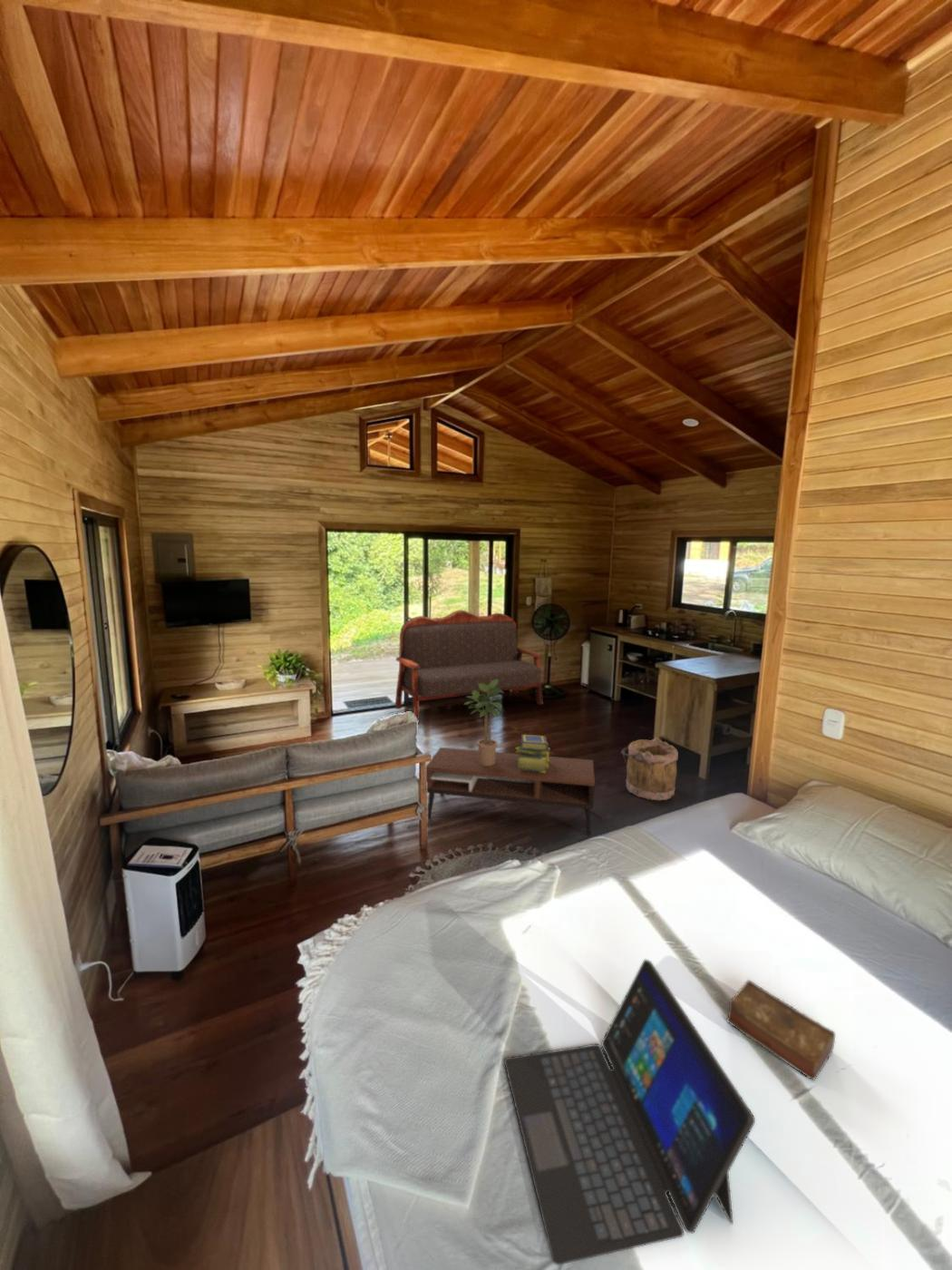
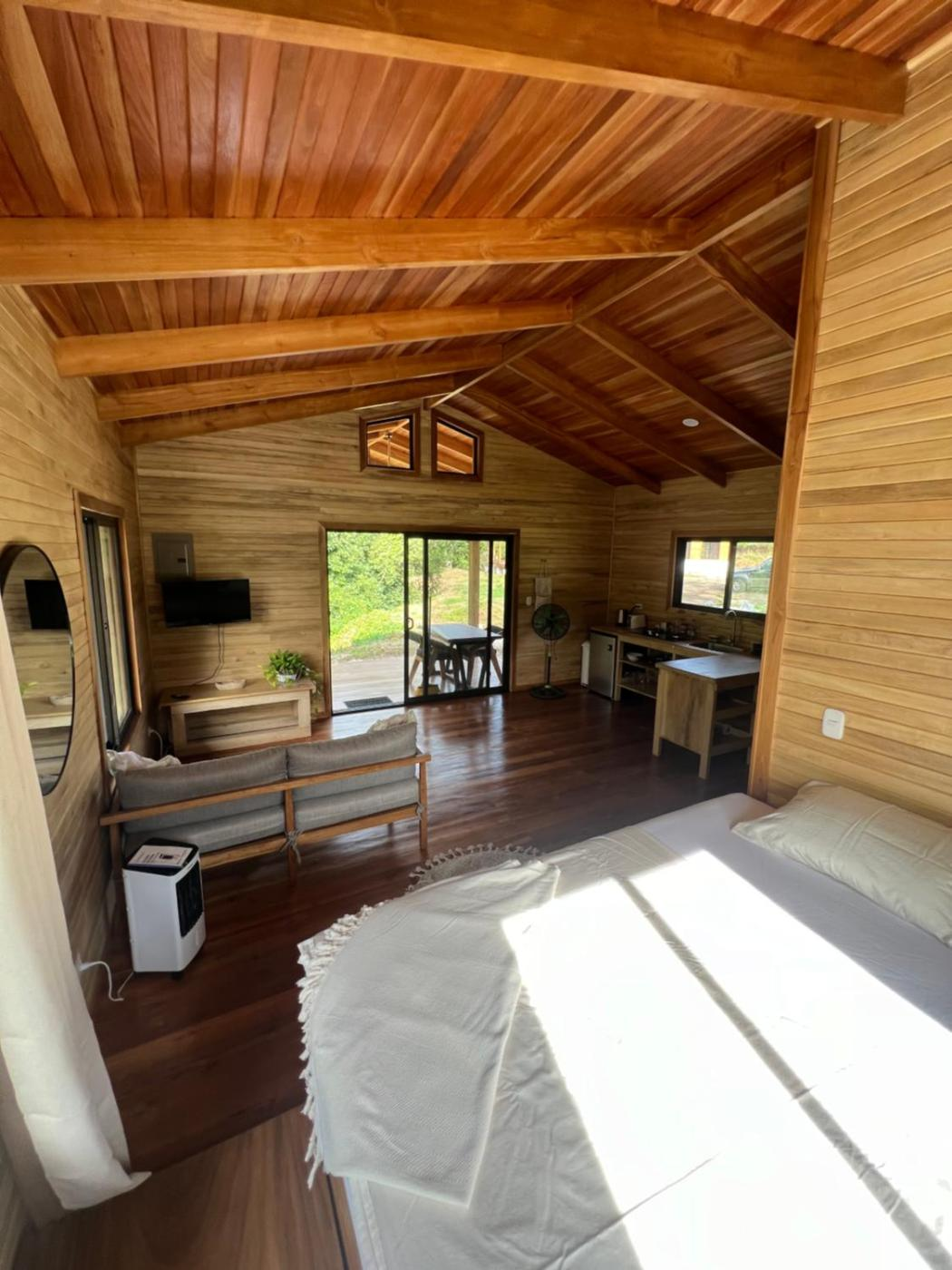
- stack of books (533, 751)
- laptop (610, 1084)
- coffee table (510, 788)
- potted plant (484, 722)
- book (779, 1025)
- bucket (647, 767)
- bench (472, 659)
